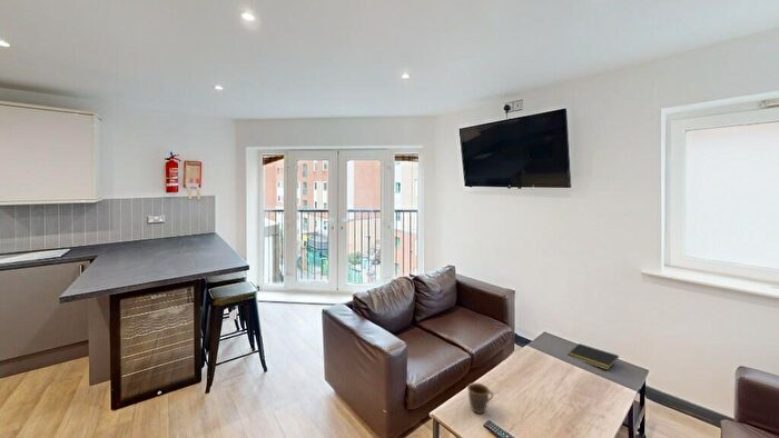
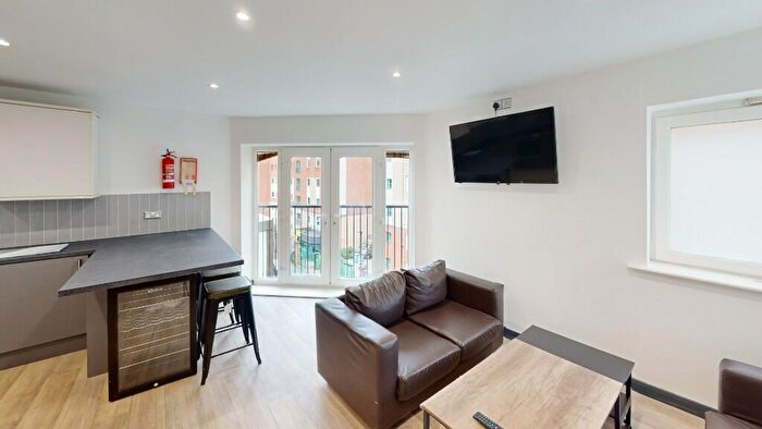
- mug (480, 399)
- notepad (592, 356)
